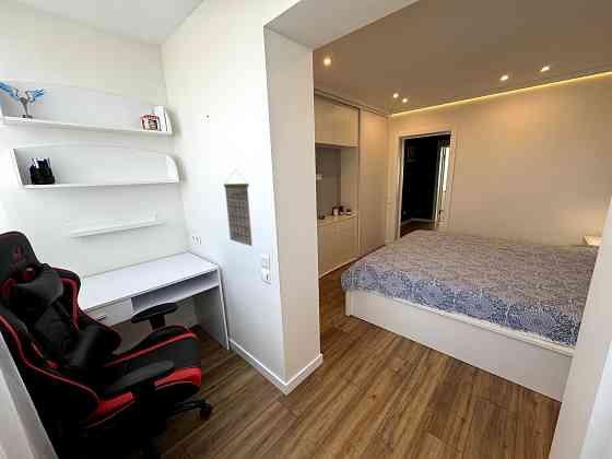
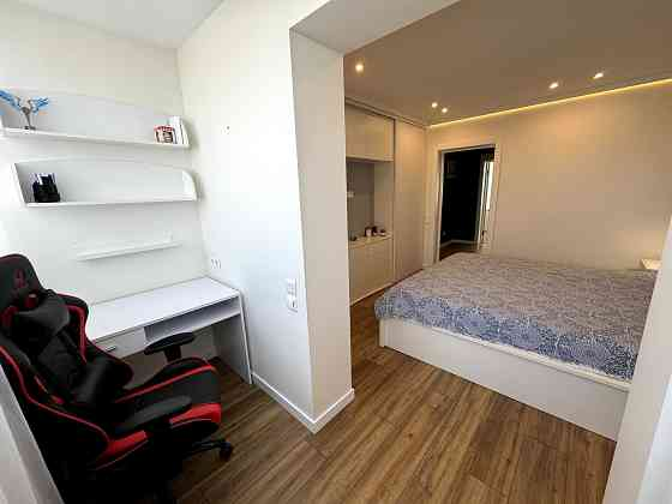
- calendar (237, 207)
